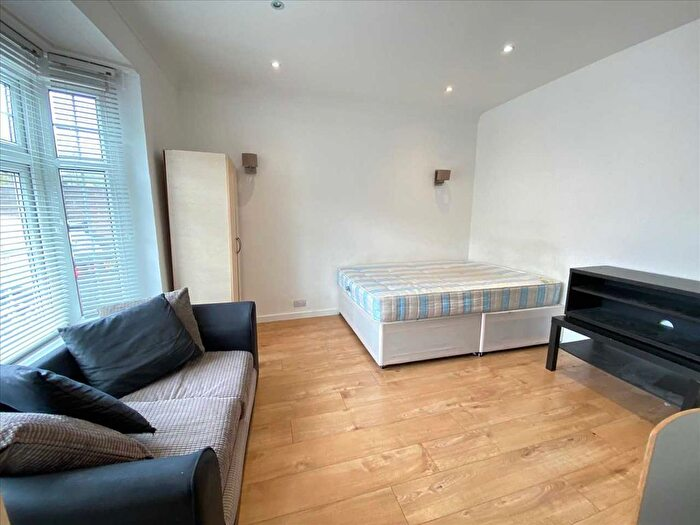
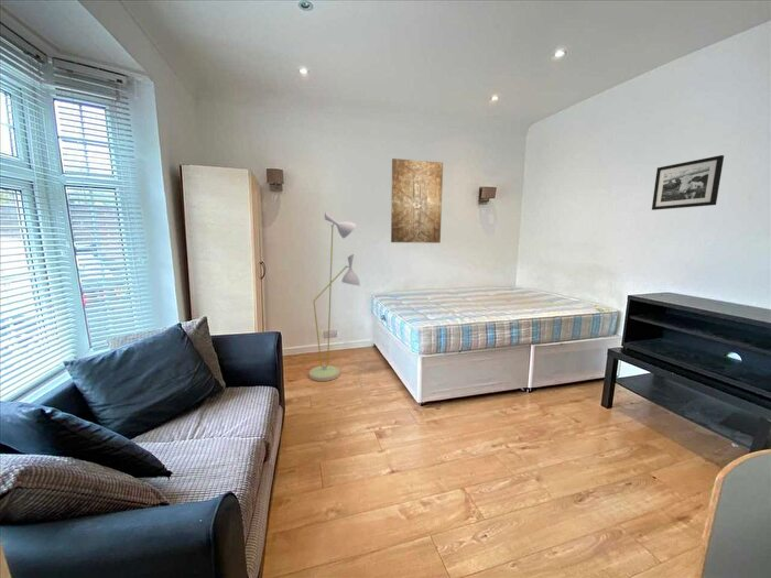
+ picture frame (684, 185)
+ wall art (416, 203)
+ floor lamp (329, 295)
